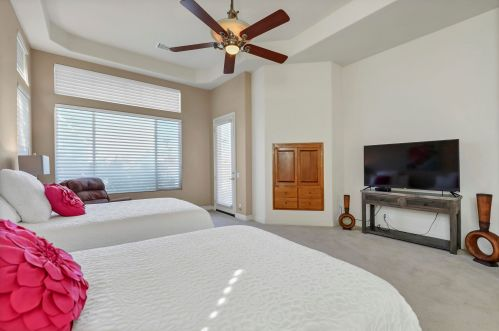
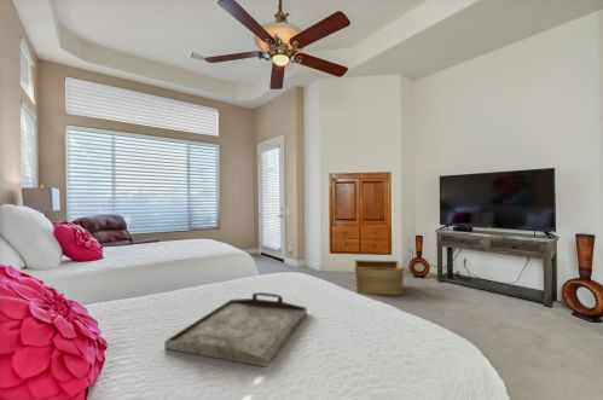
+ serving tray (244, 319)
+ hamper (377, 277)
